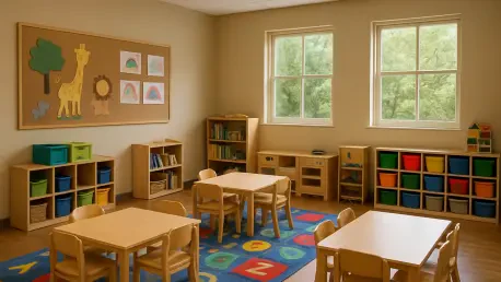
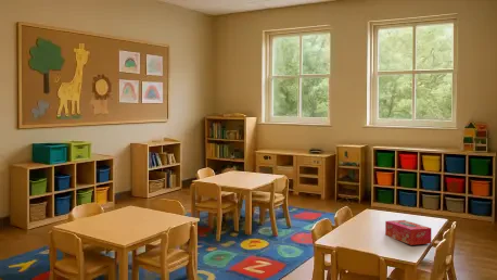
+ tissue box (407, 231)
